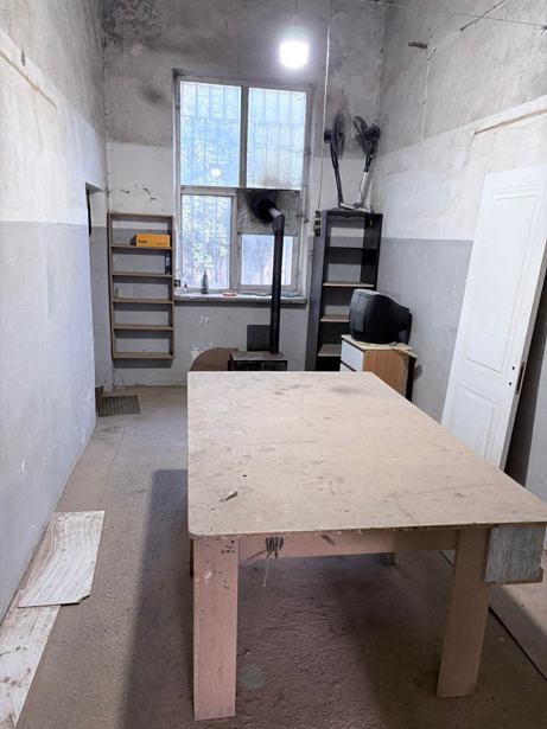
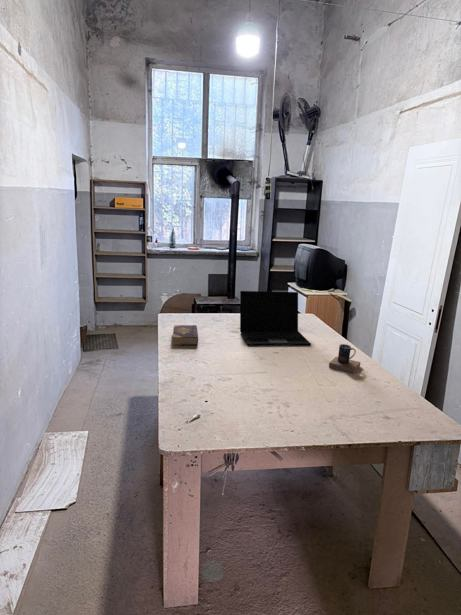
+ mug (345, 356)
+ laptop (274, 317)
+ book (185, 333)
